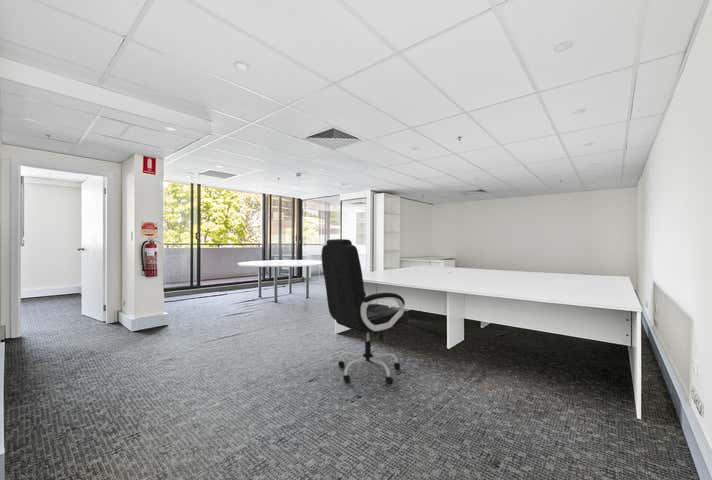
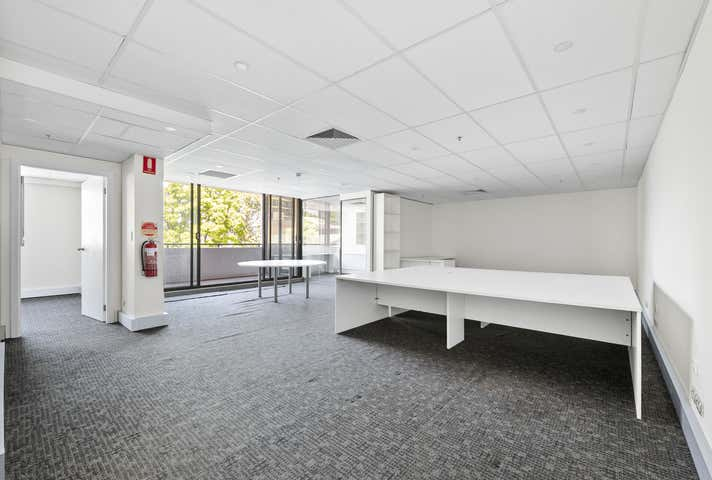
- office chair (365, 305)
